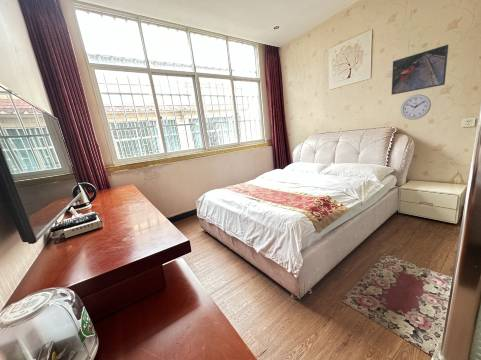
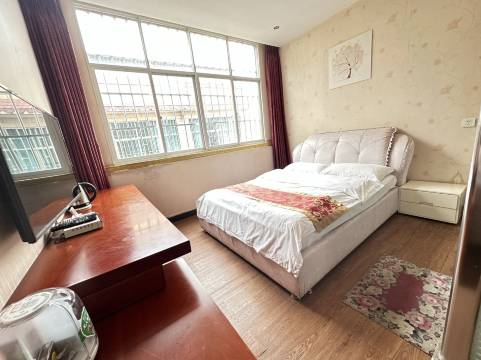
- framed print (417, 72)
- wall clock (414, 107)
